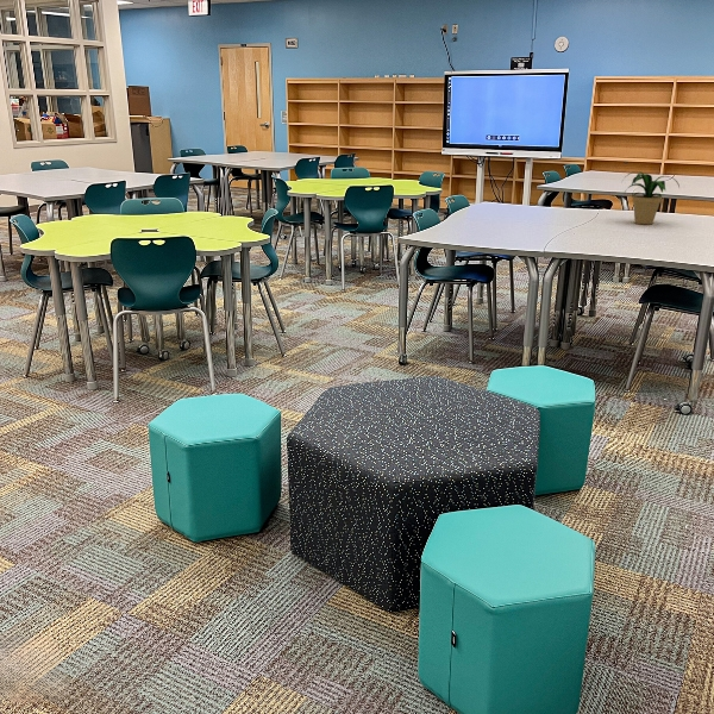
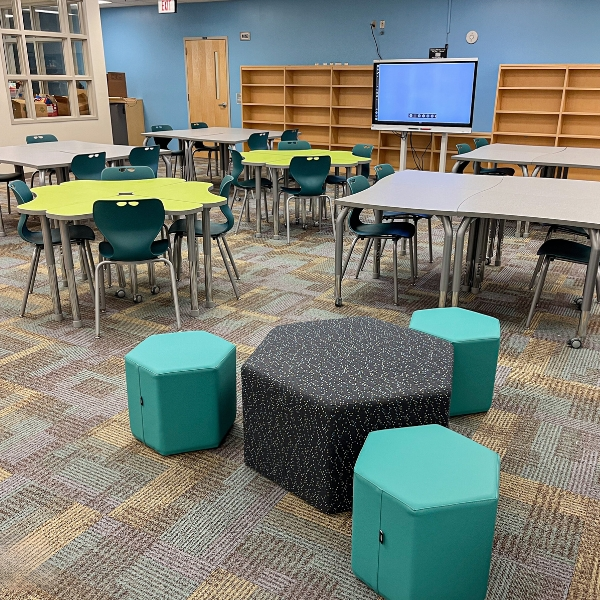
- potted plant (646, 198)
